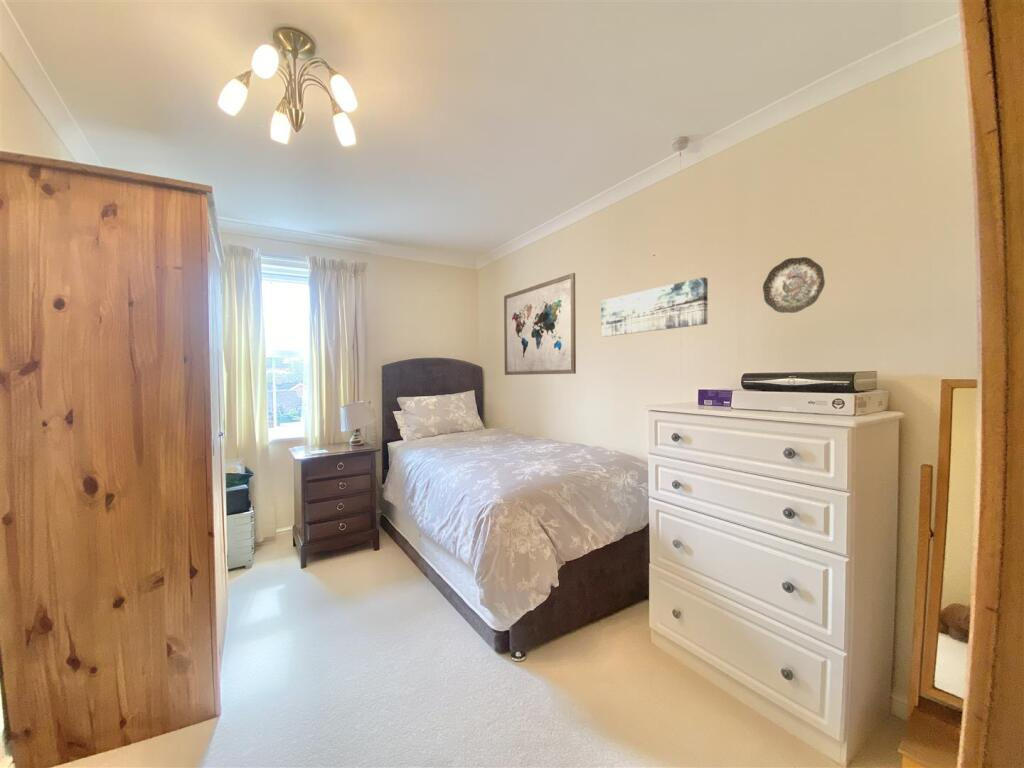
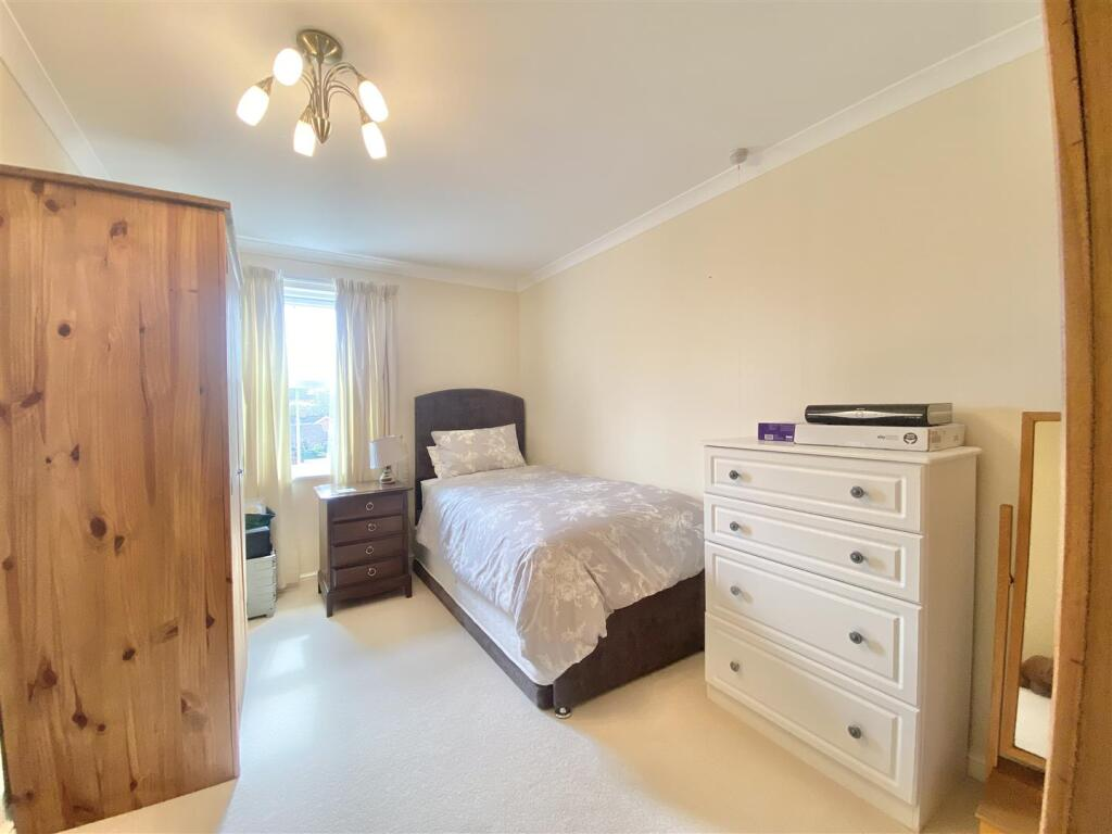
- wall art (647, 310)
- decorative plate (793, 285)
- wall art (535, 330)
